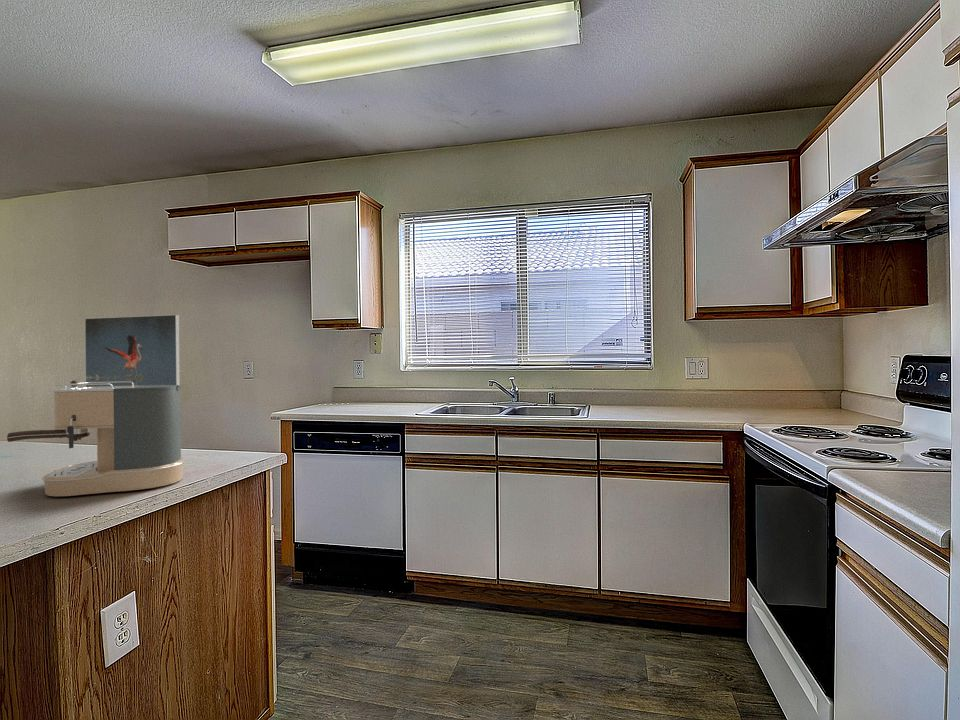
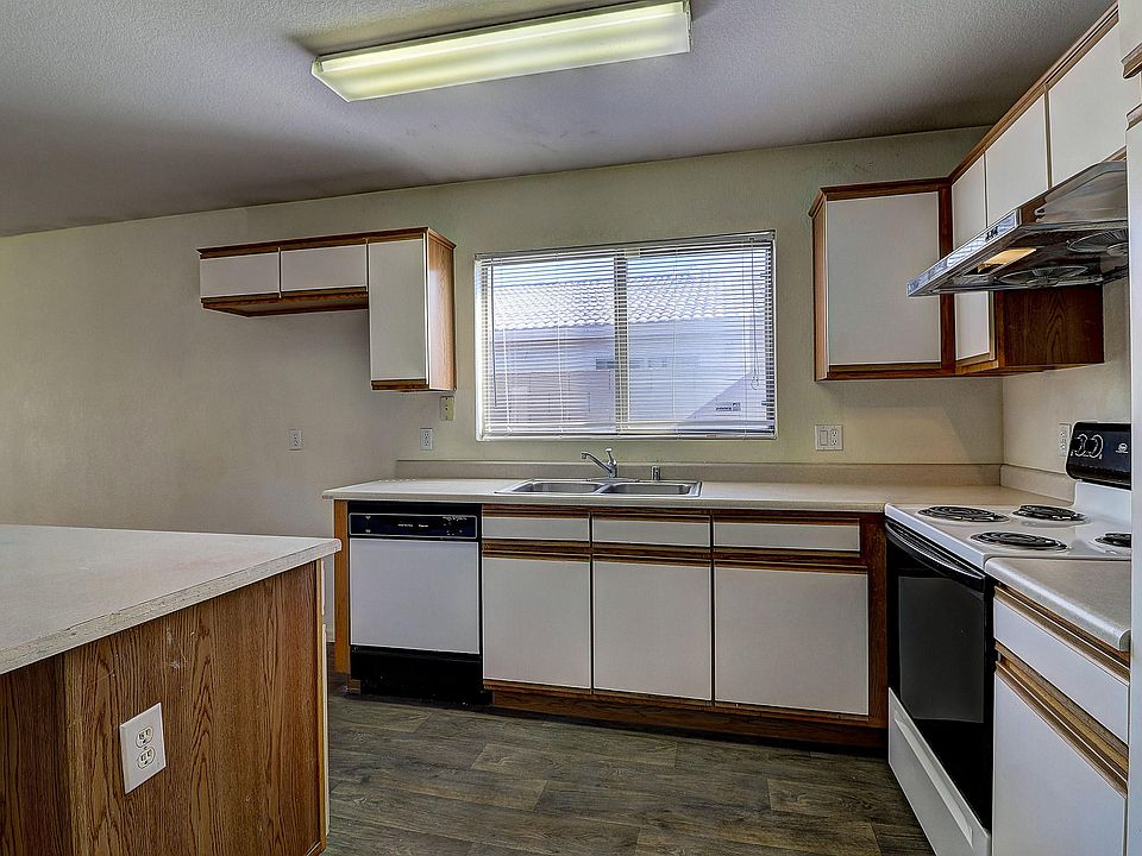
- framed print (131, 355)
- coffee maker (99, 432)
